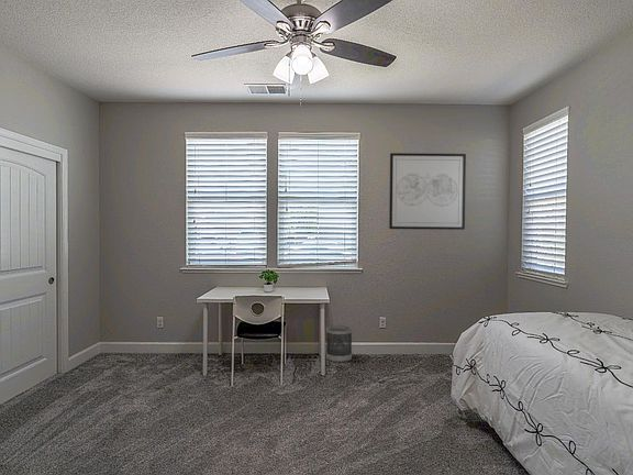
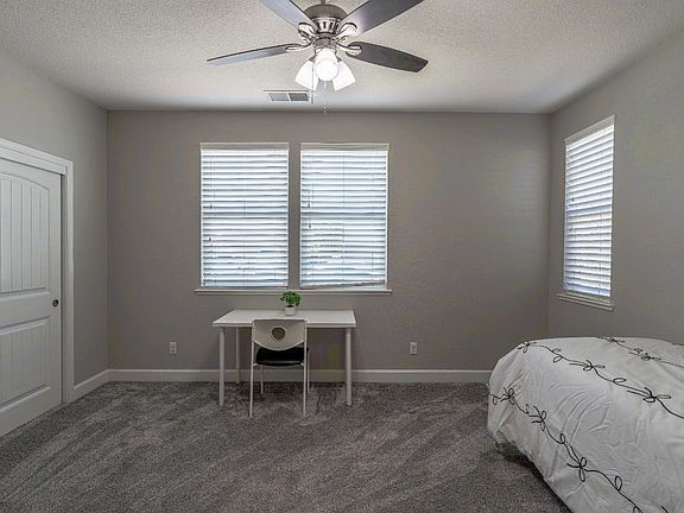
- wastebasket (338, 343)
- wall art (426, 191)
